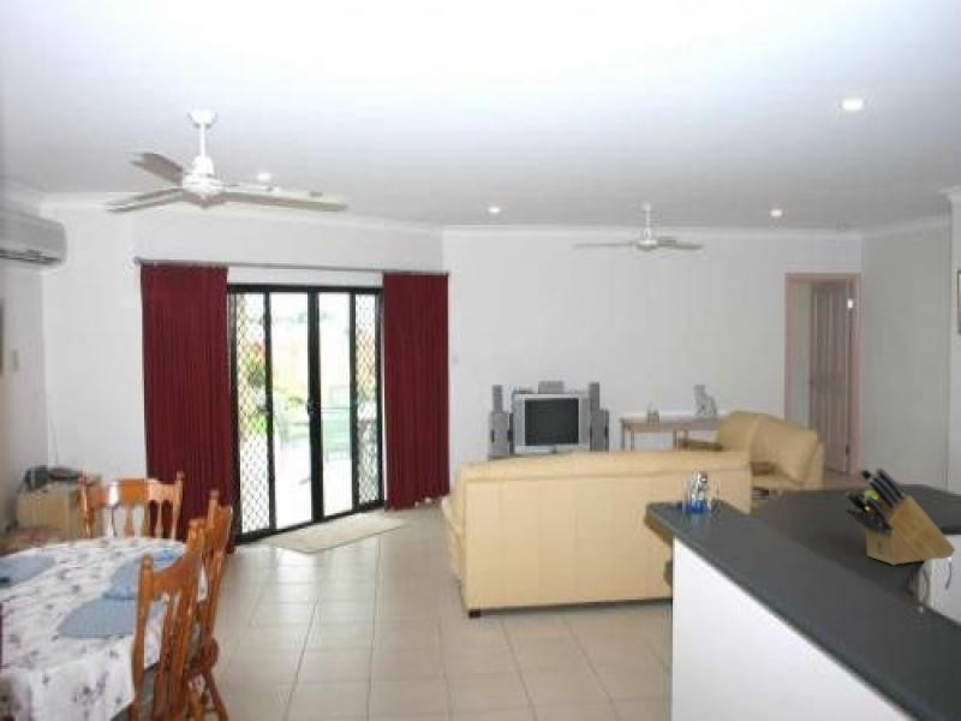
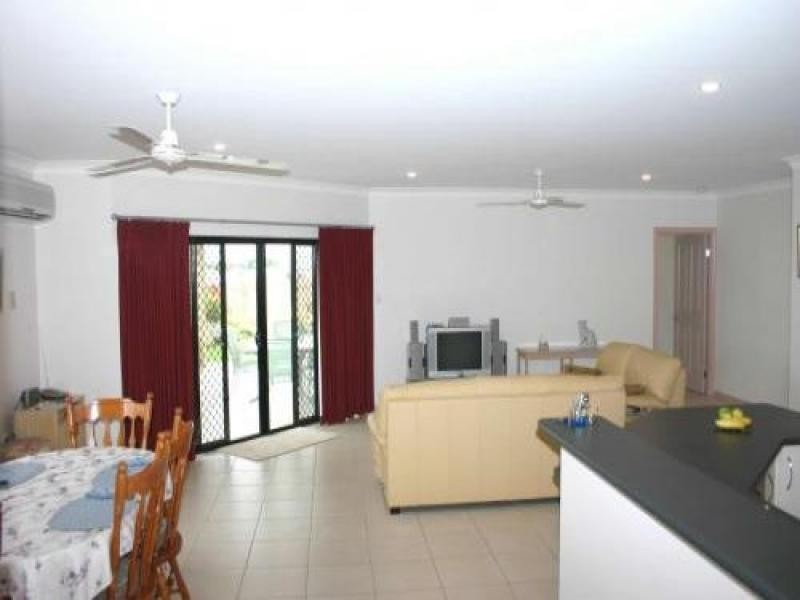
- knife block (899, 512)
